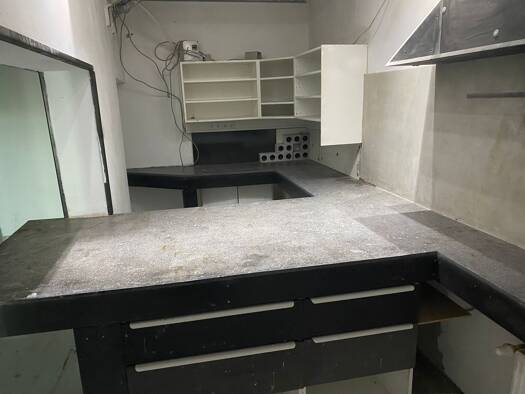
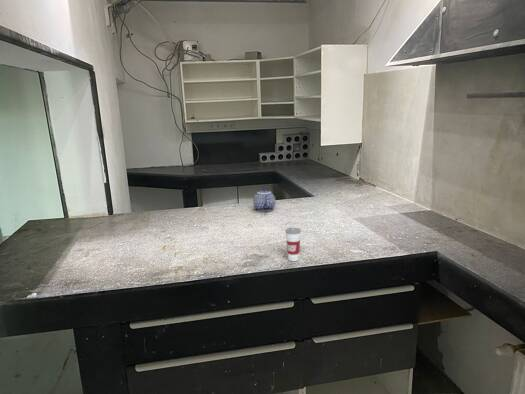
+ teapot (264, 198)
+ cup (293, 239)
